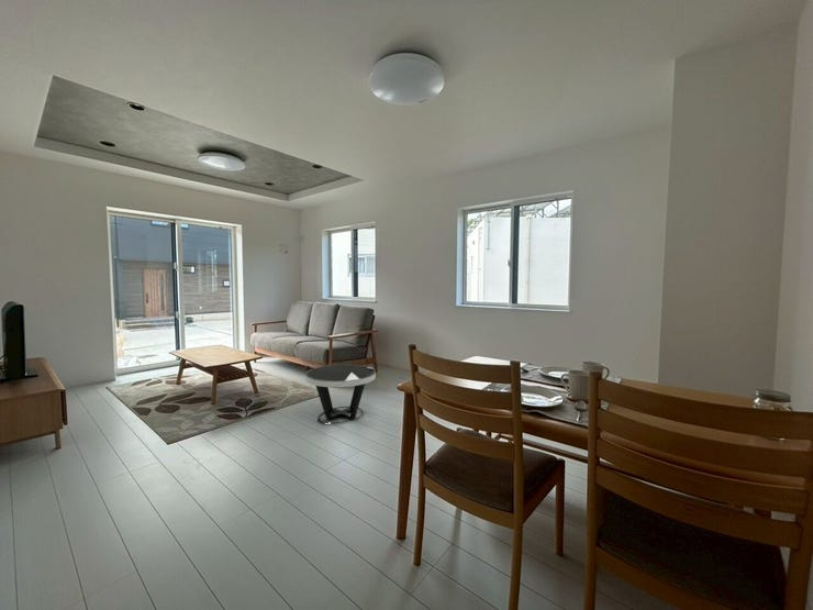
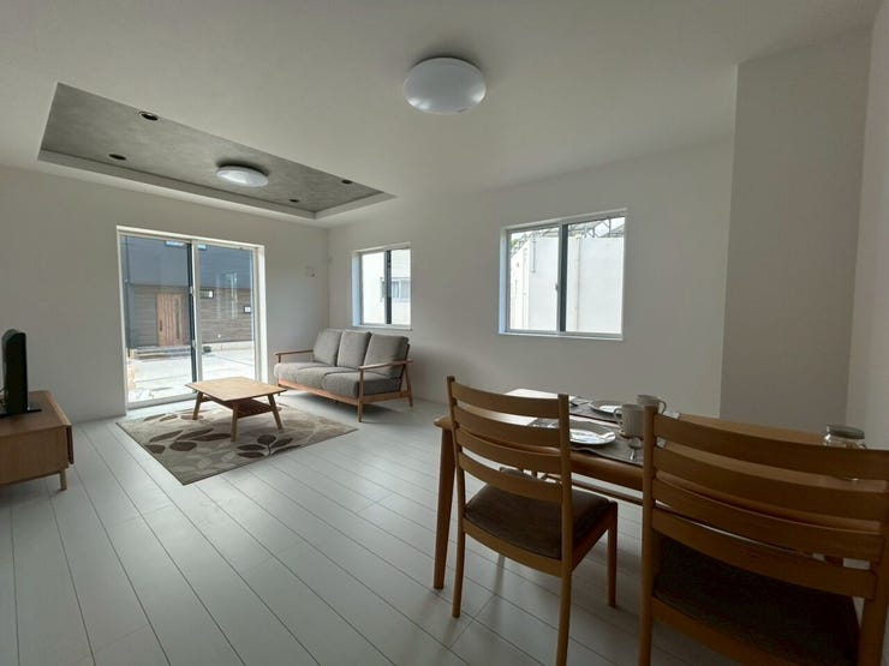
- side table (341, 386)
